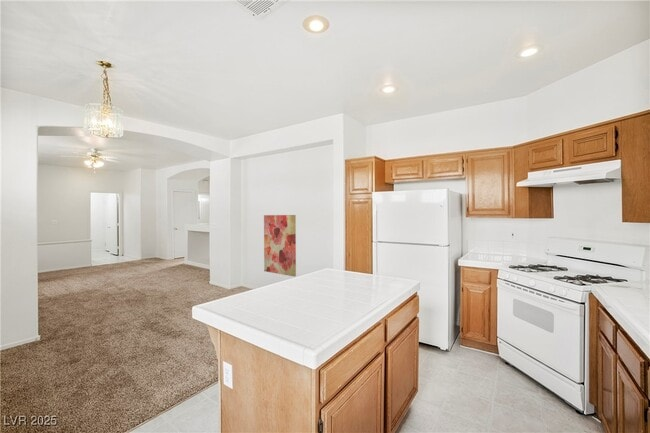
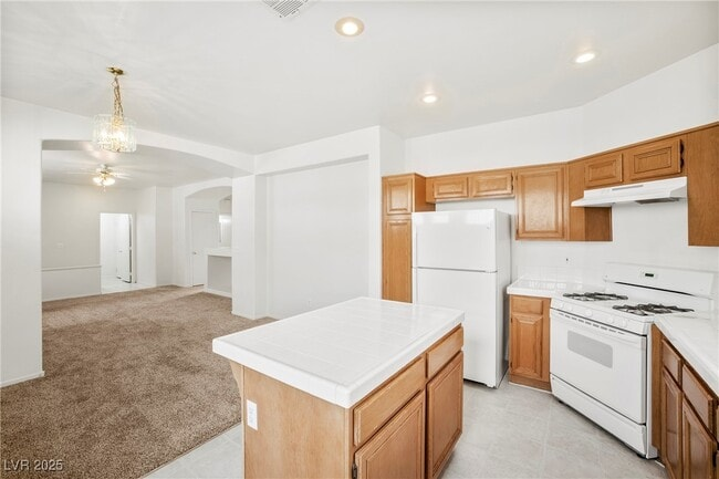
- wall art (279, 244)
